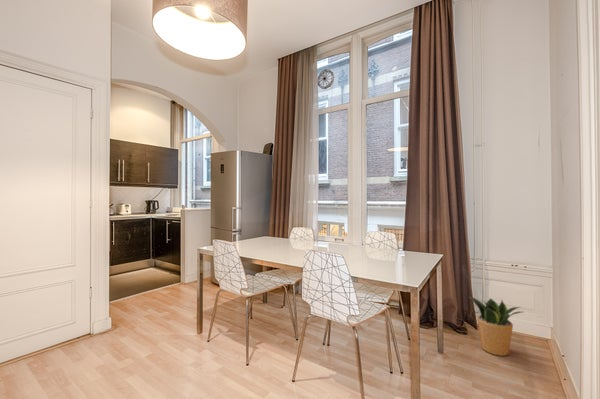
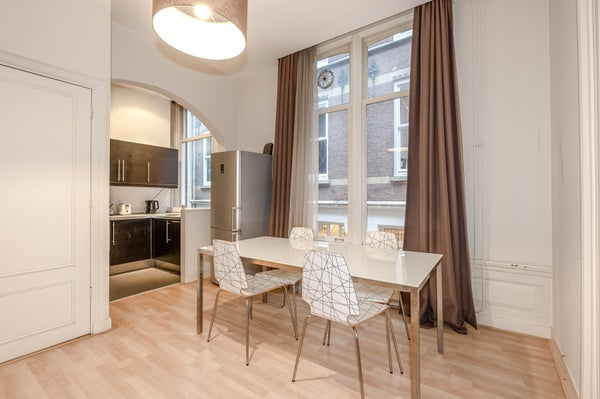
- potted plant (494, 325)
